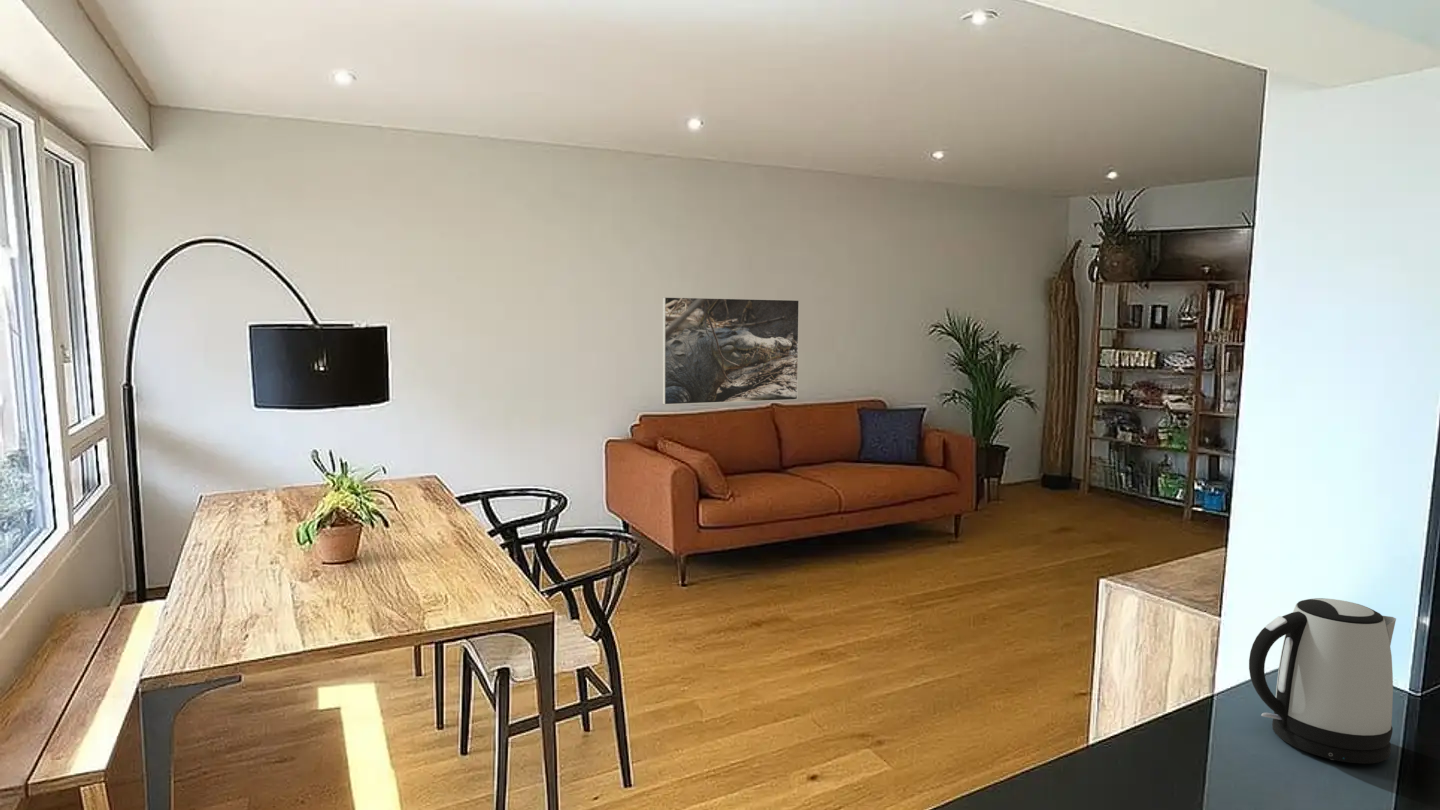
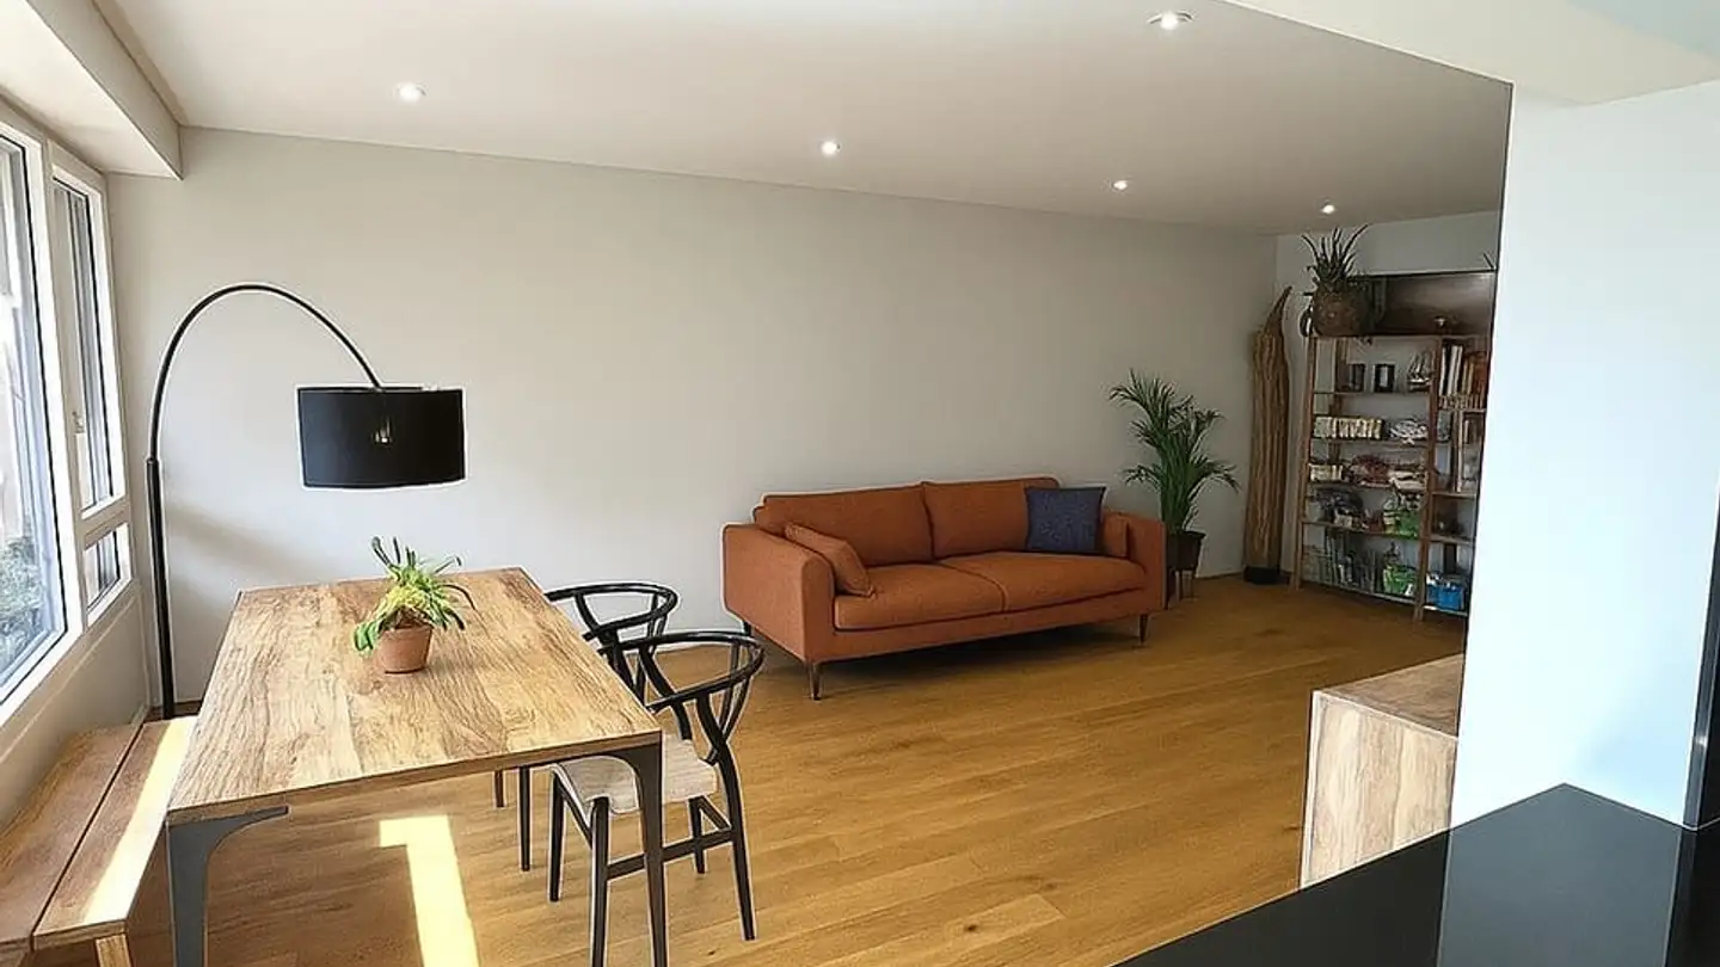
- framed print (732, 350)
- kettle (1319, 672)
